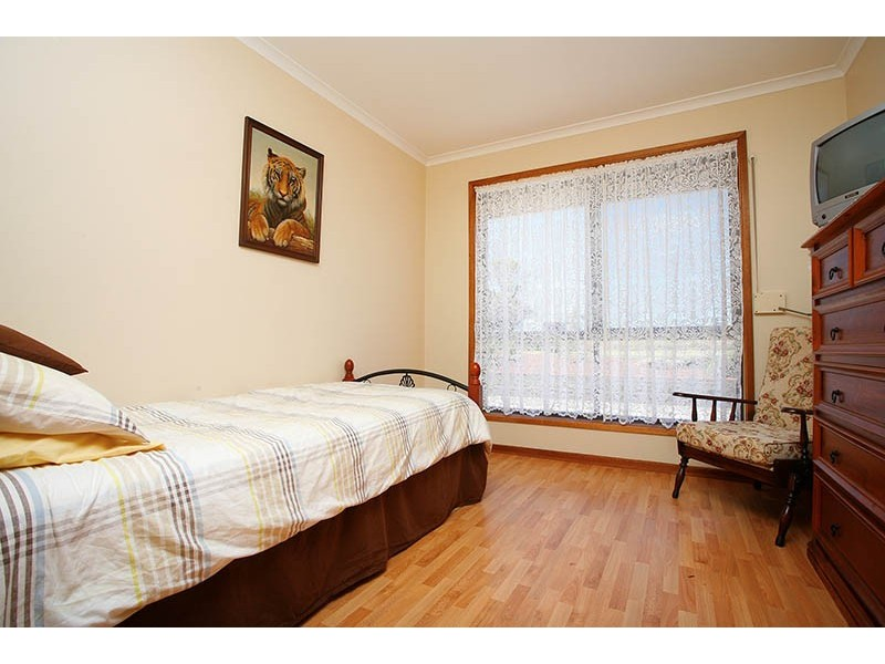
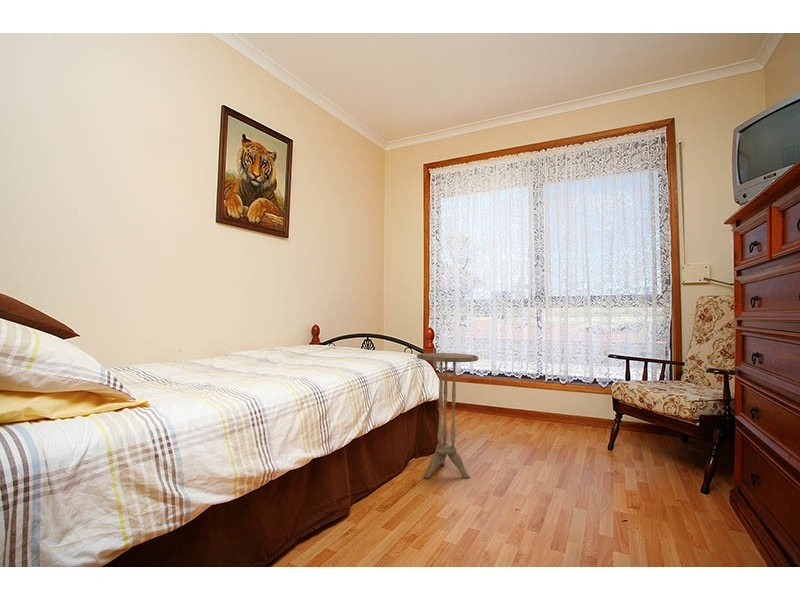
+ side table (445, 413)
